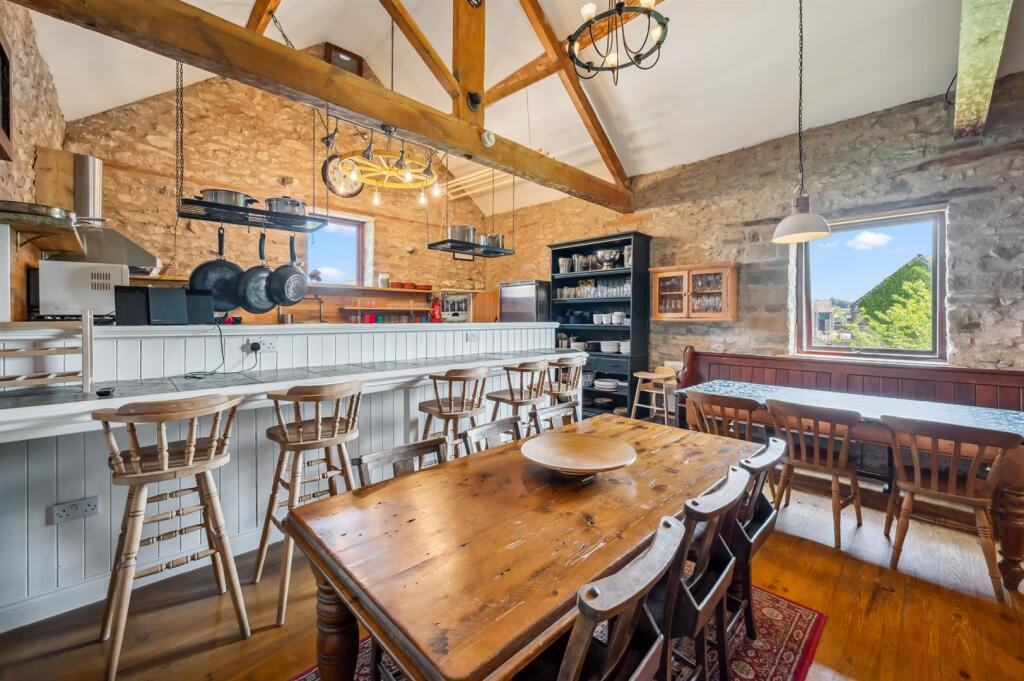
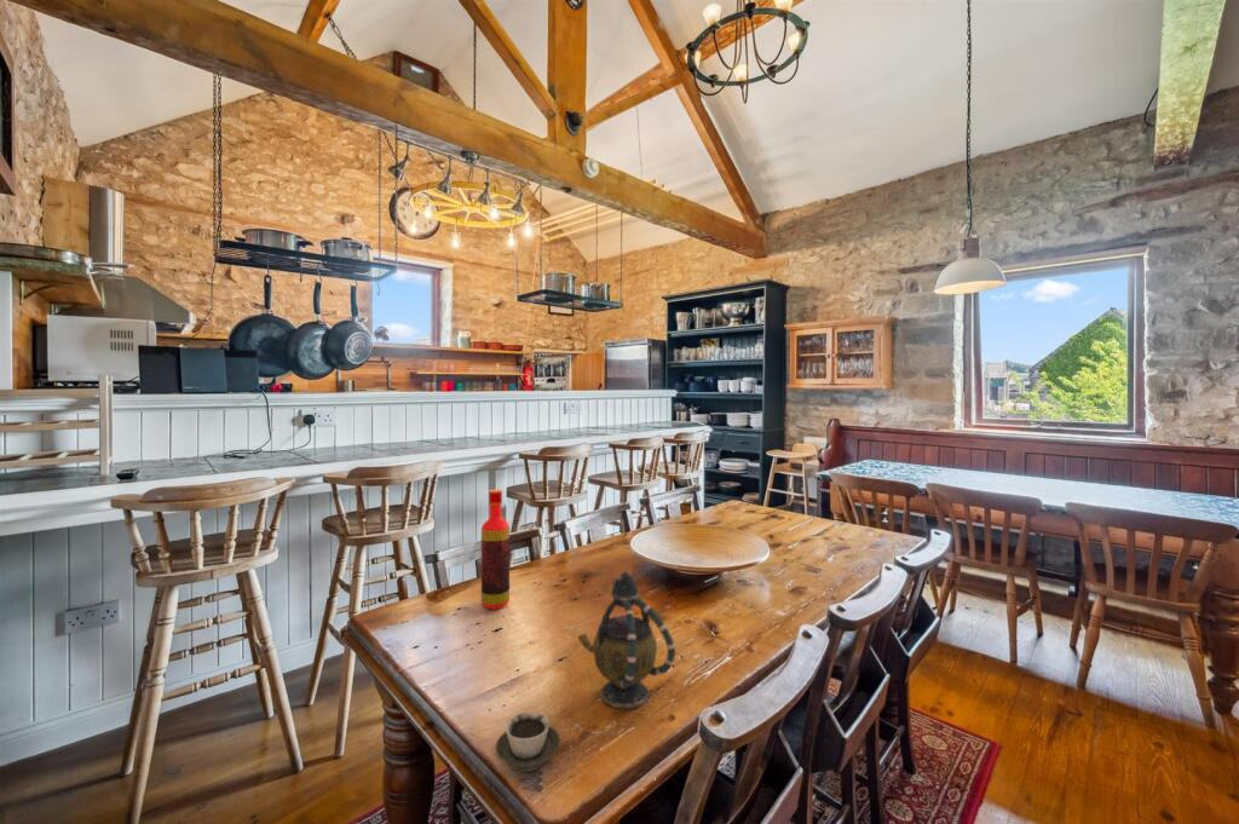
+ cup (528, 741)
+ bottle (495, 547)
+ teapot (613, 626)
